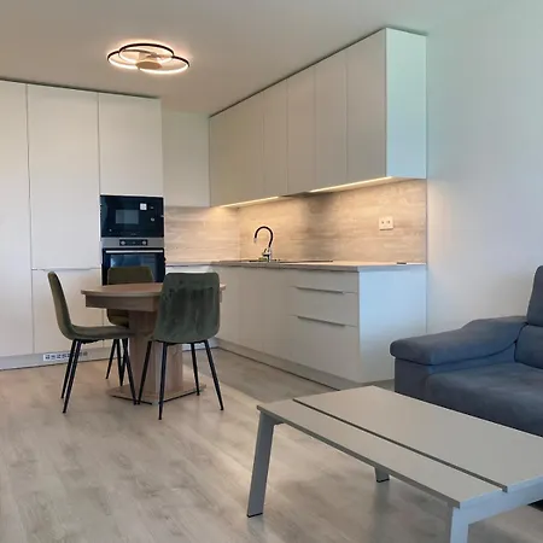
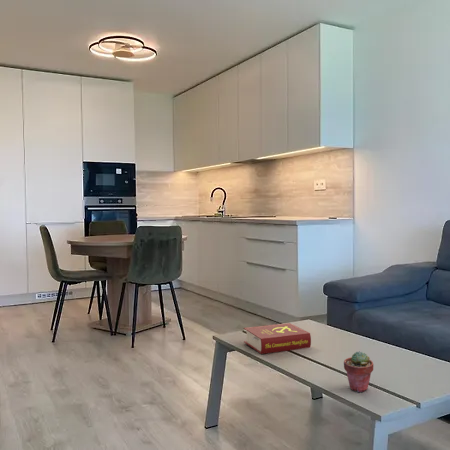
+ potted succulent (358, 369)
+ book (276, 337)
